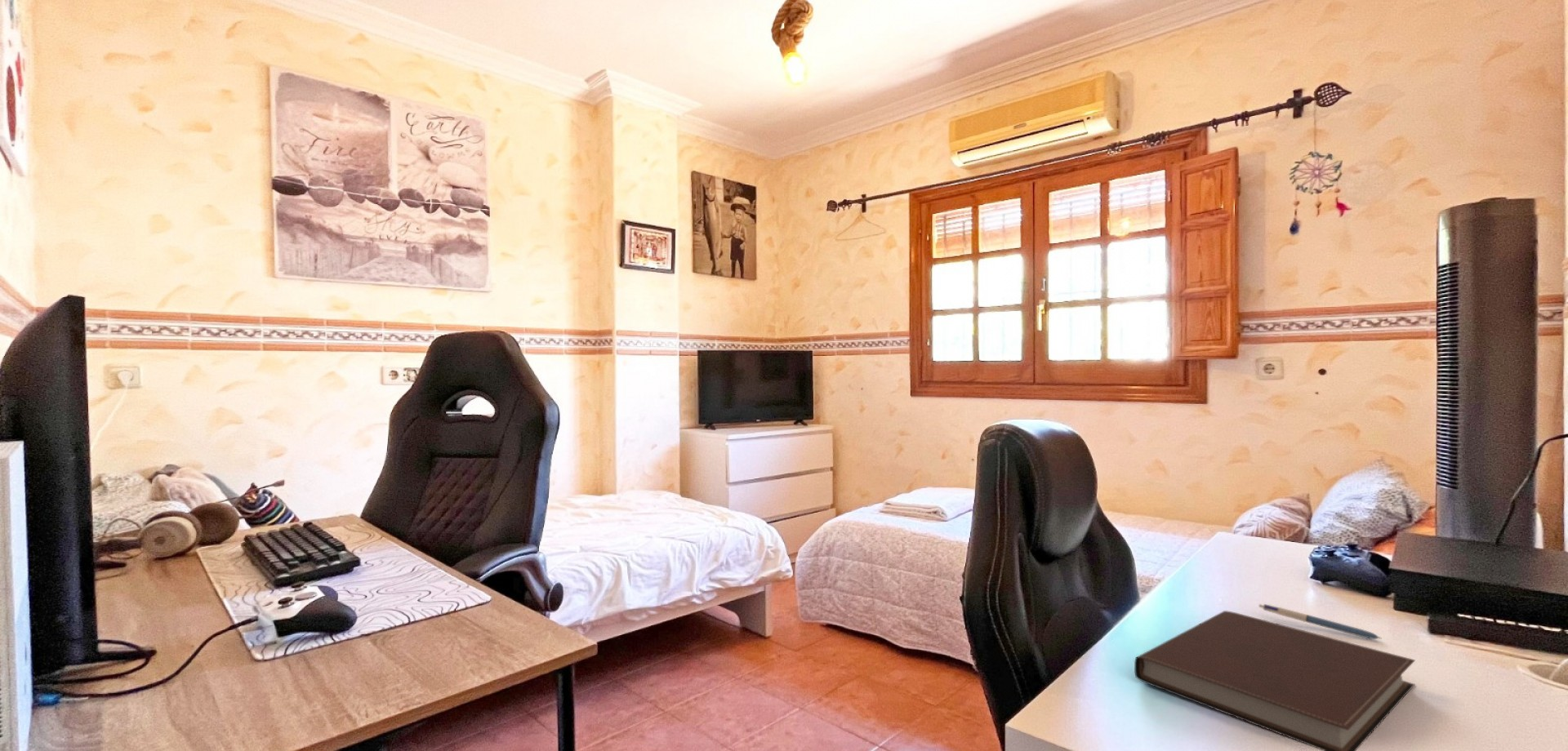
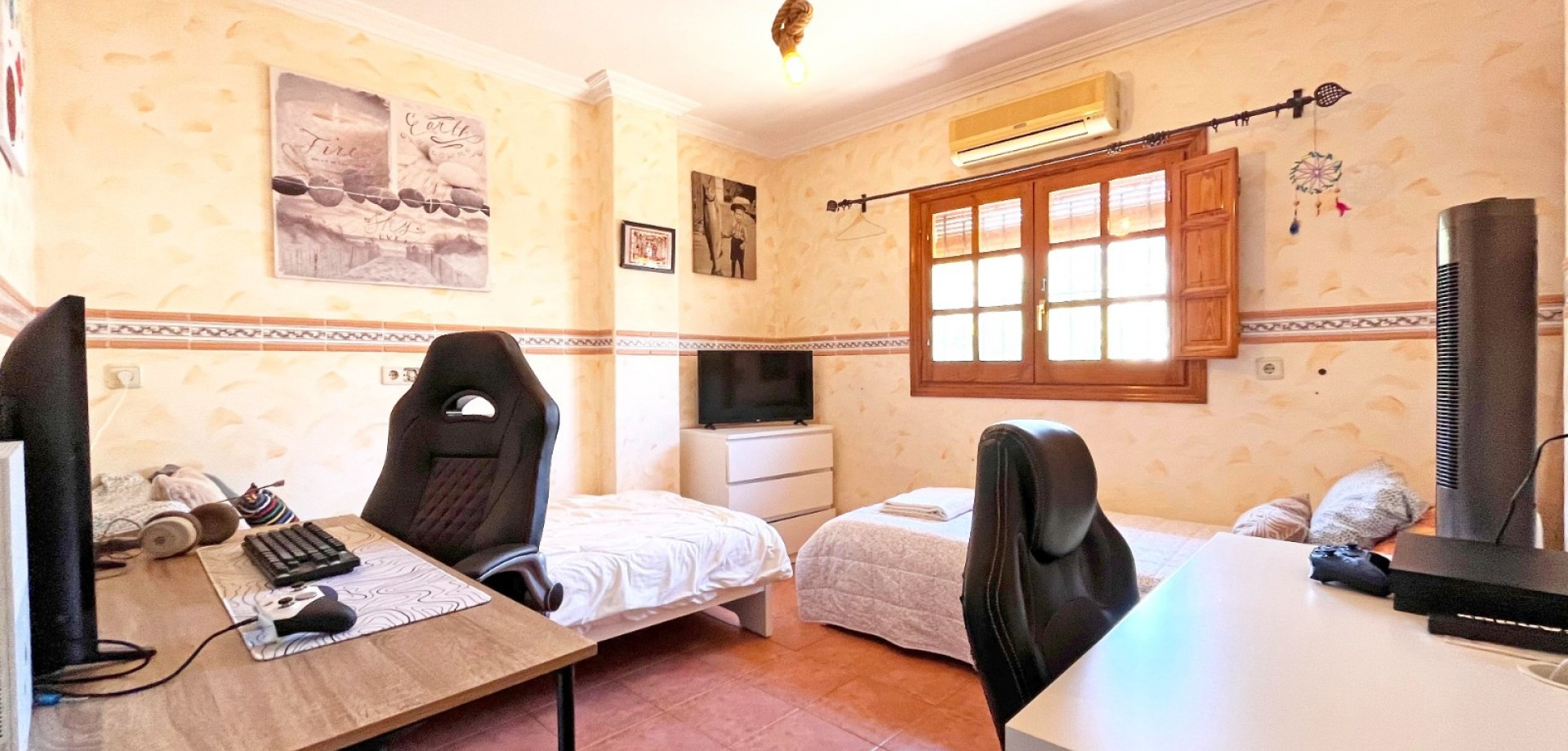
- pen (1316, 621)
- notebook (1272, 669)
